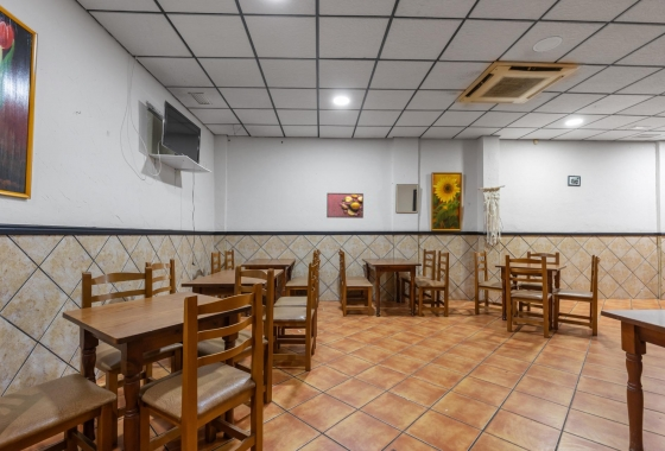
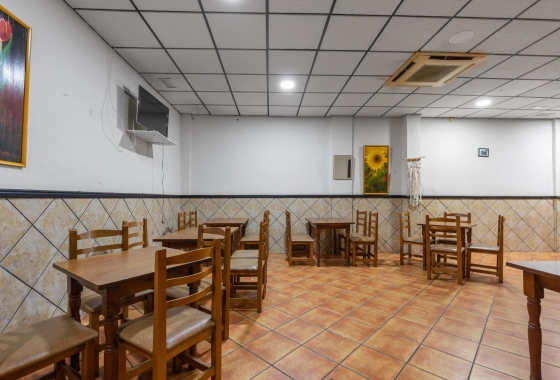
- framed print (344, 205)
